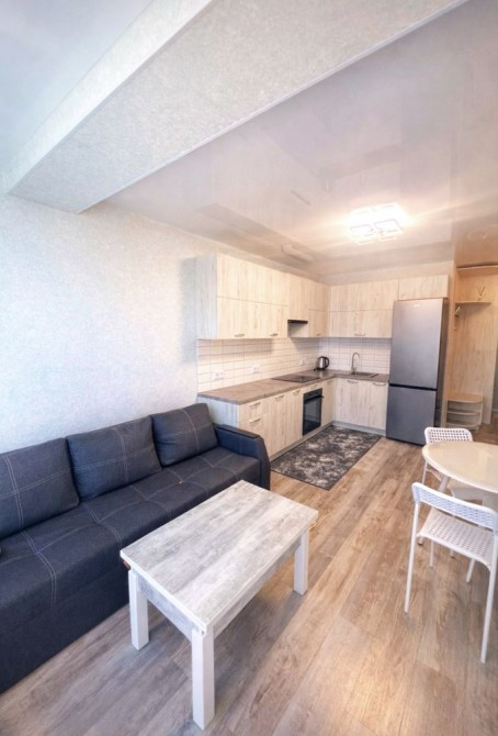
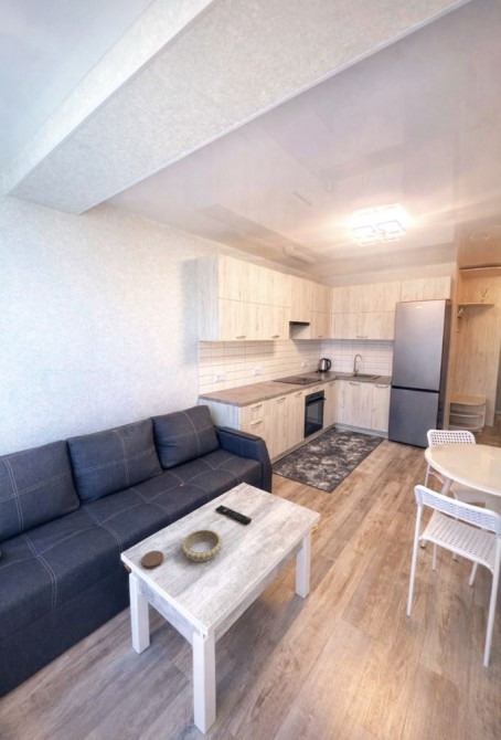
+ decorative bowl (202, 540)
+ coaster (152, 559)
+ remote control (233, 515)
